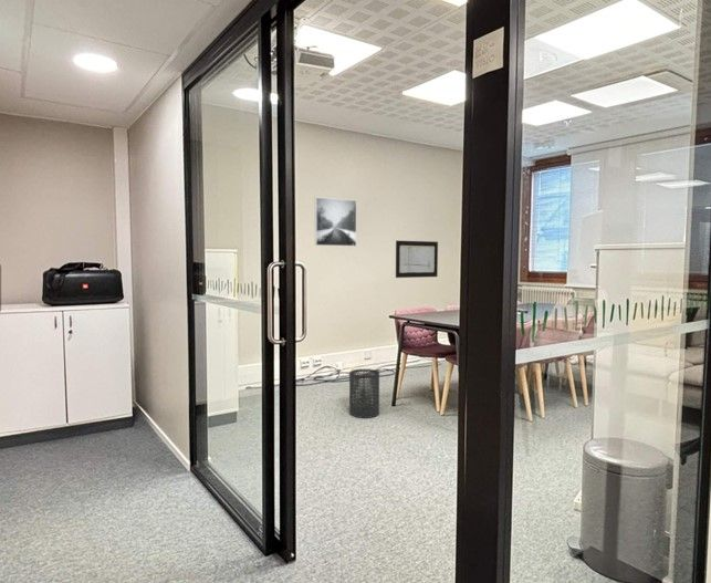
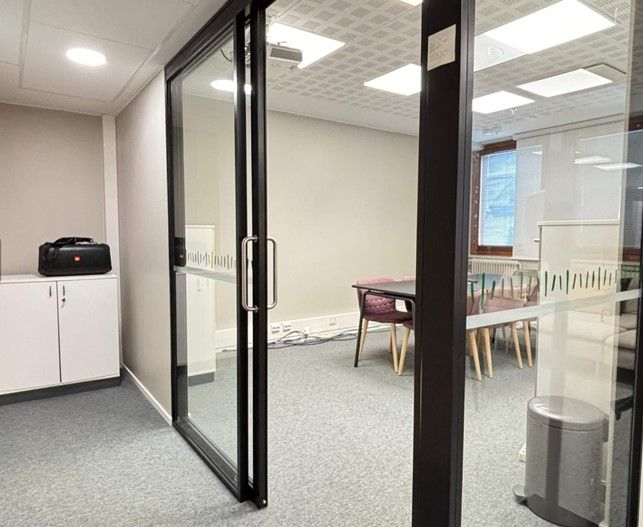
- wall art (417, 259)
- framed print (335, 222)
- trash can (364, 393)
